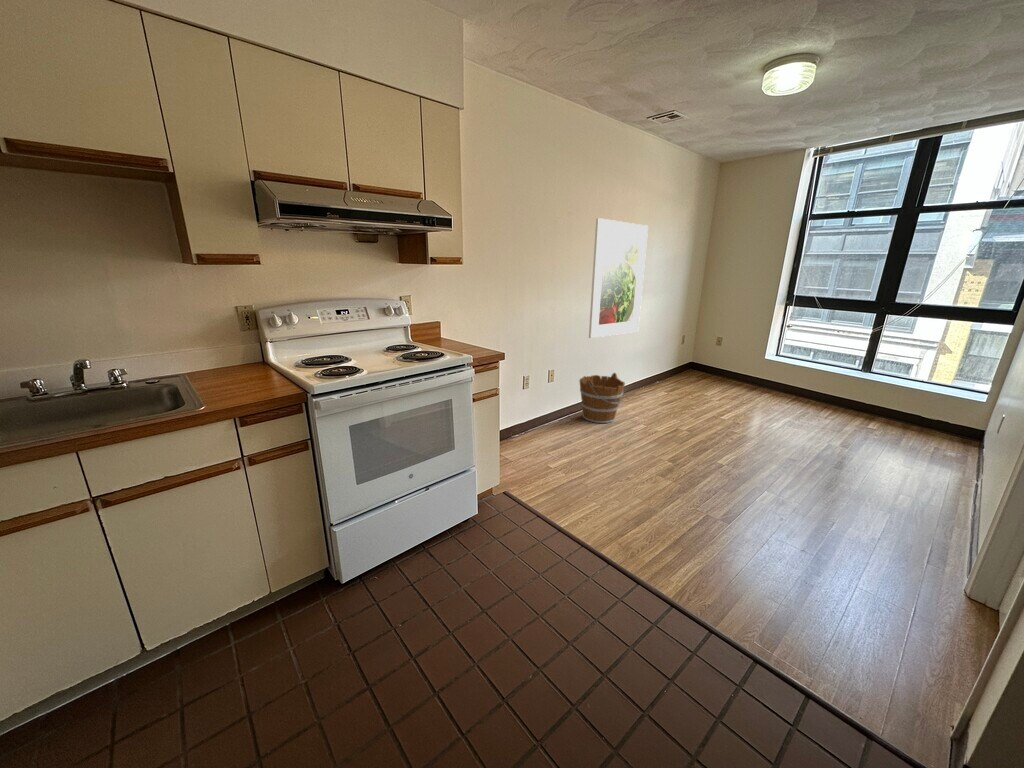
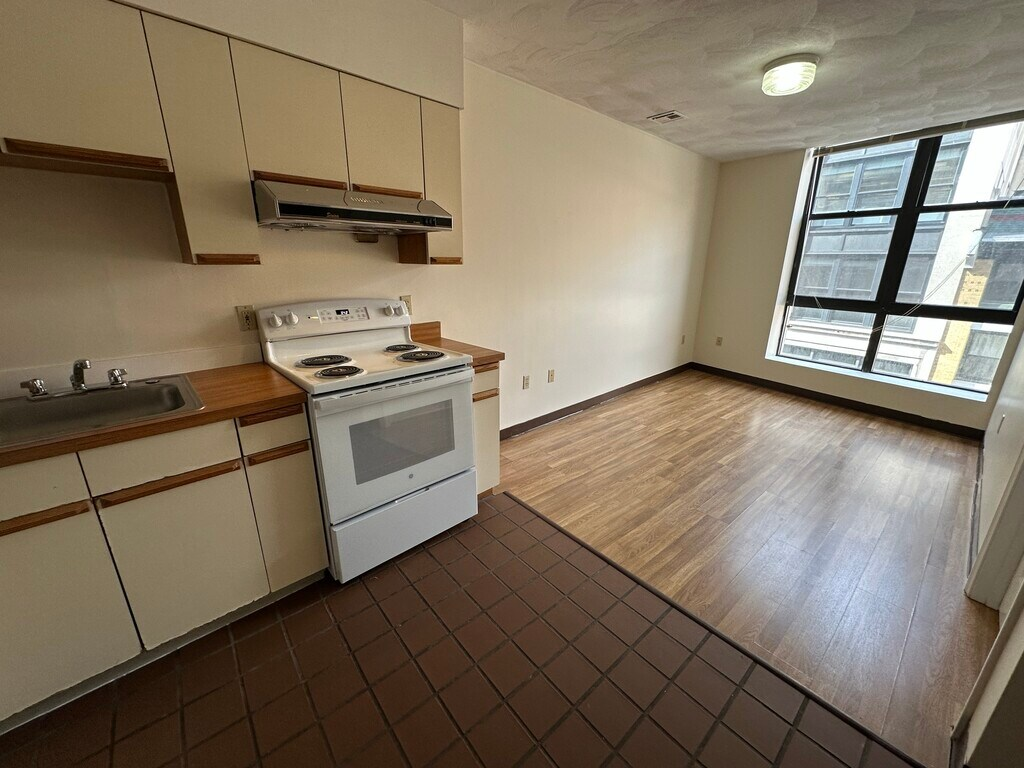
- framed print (619, 280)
- bucket (600, 397)
